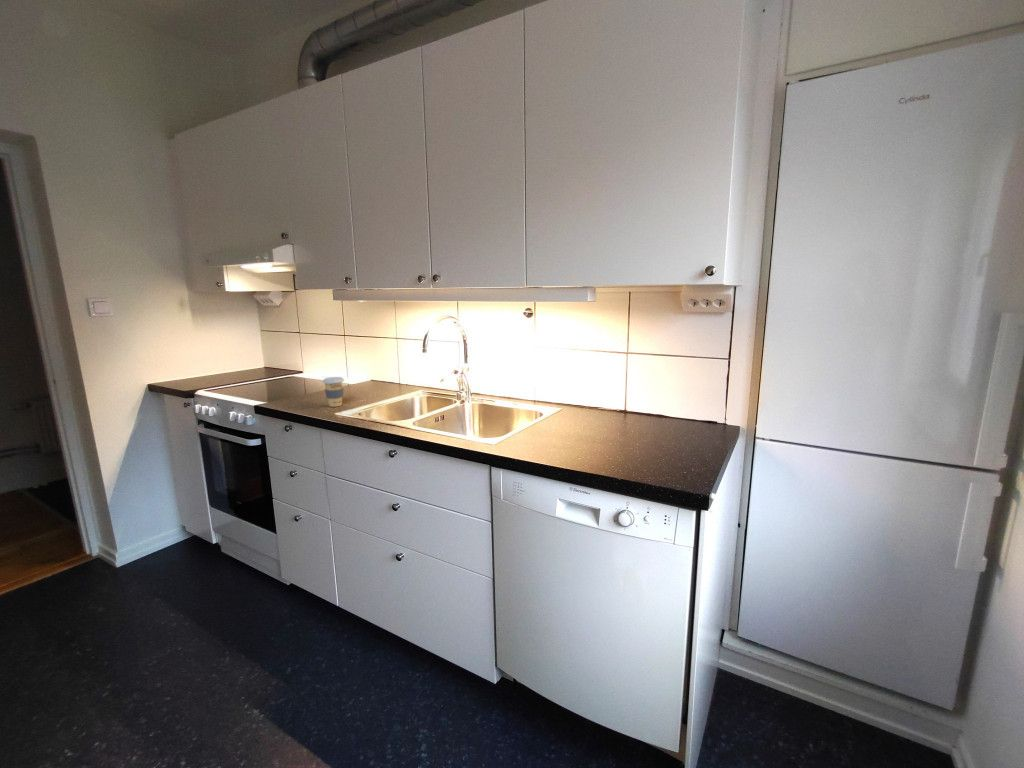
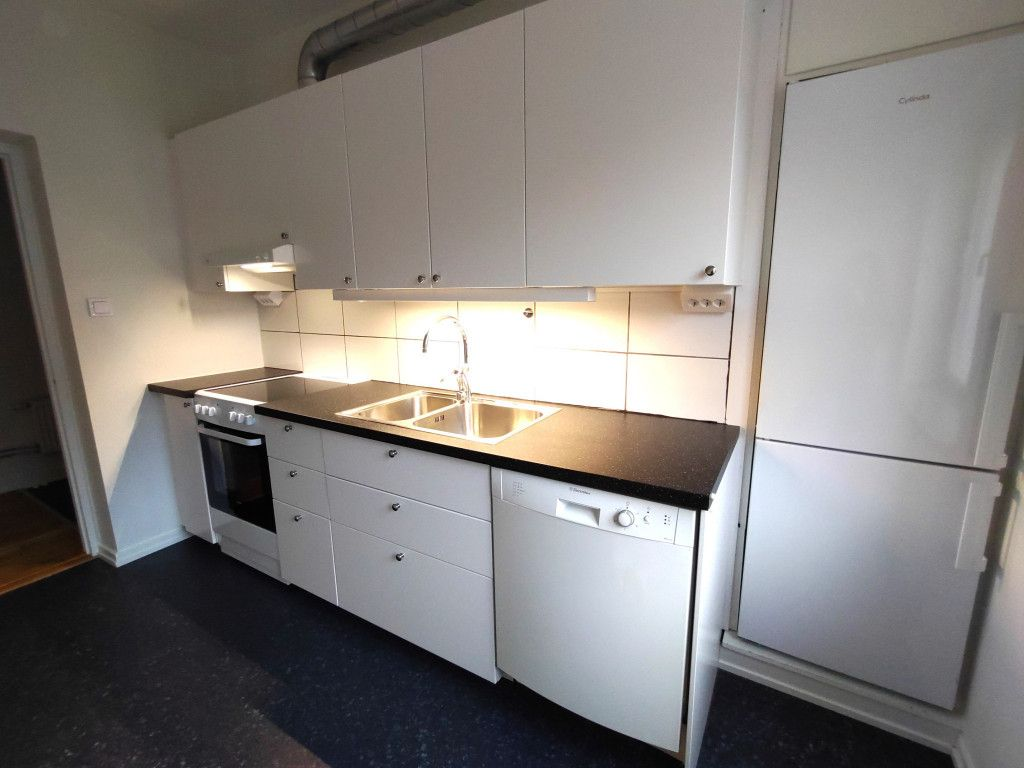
- coffee cup (334, 391)
